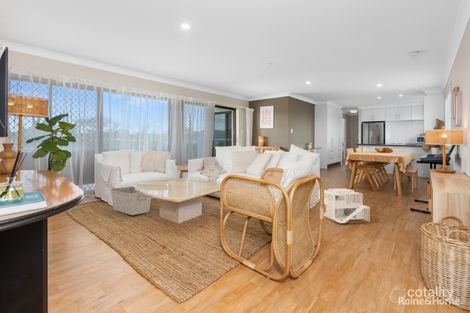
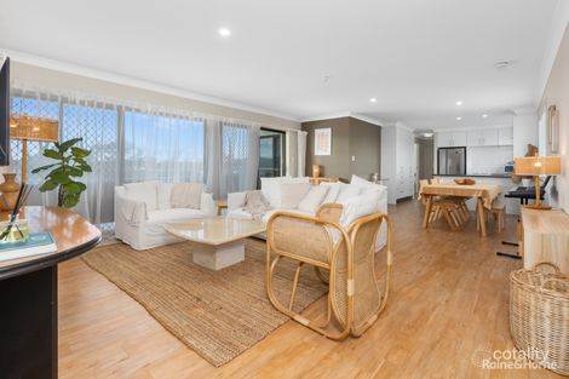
- storage bin (131, 200)
- architectural model (342, 204)
